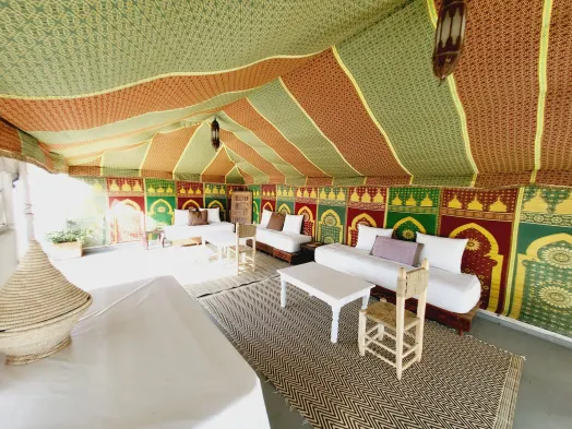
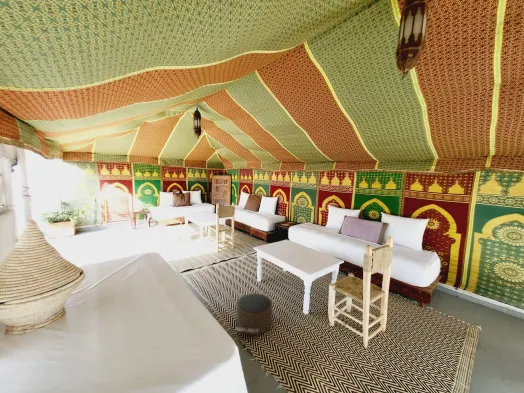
+ pouf (251, 311)
